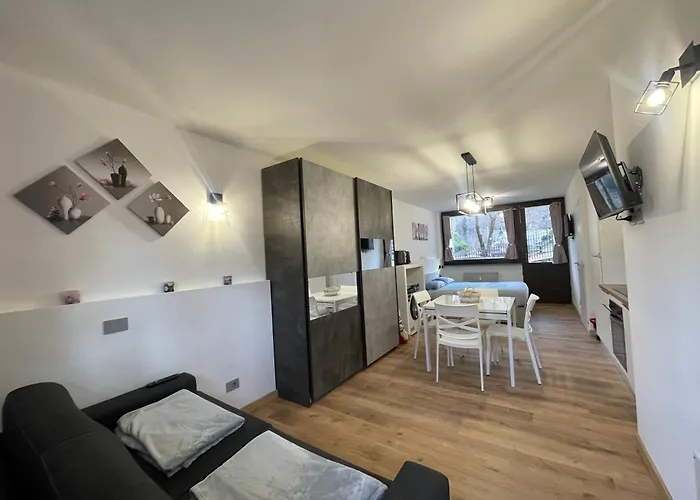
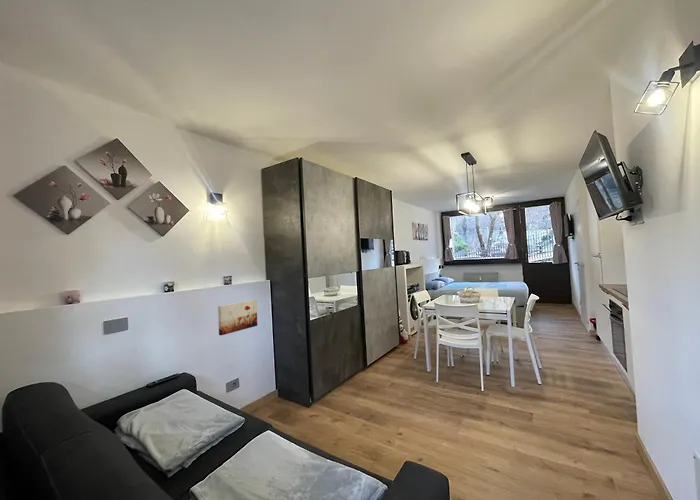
+ wall art (238, 316)
